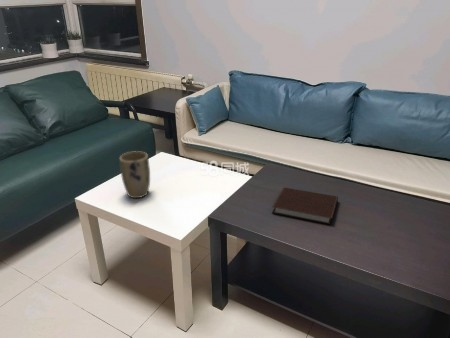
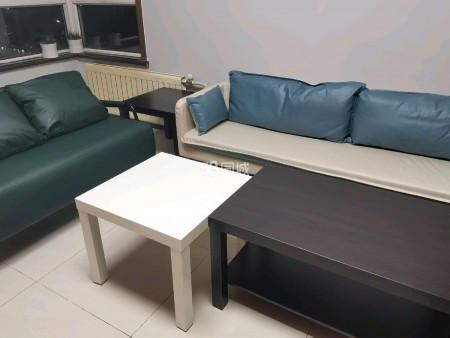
- notebook (305, 204)
- plant pot (136, 175)
